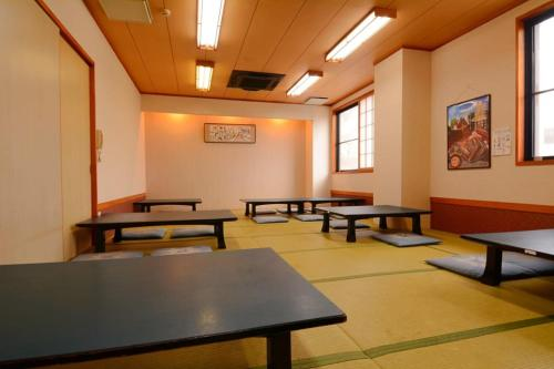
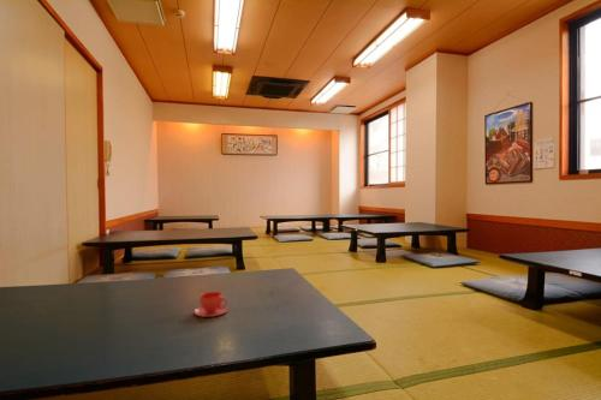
+ teacup (212, 303)
